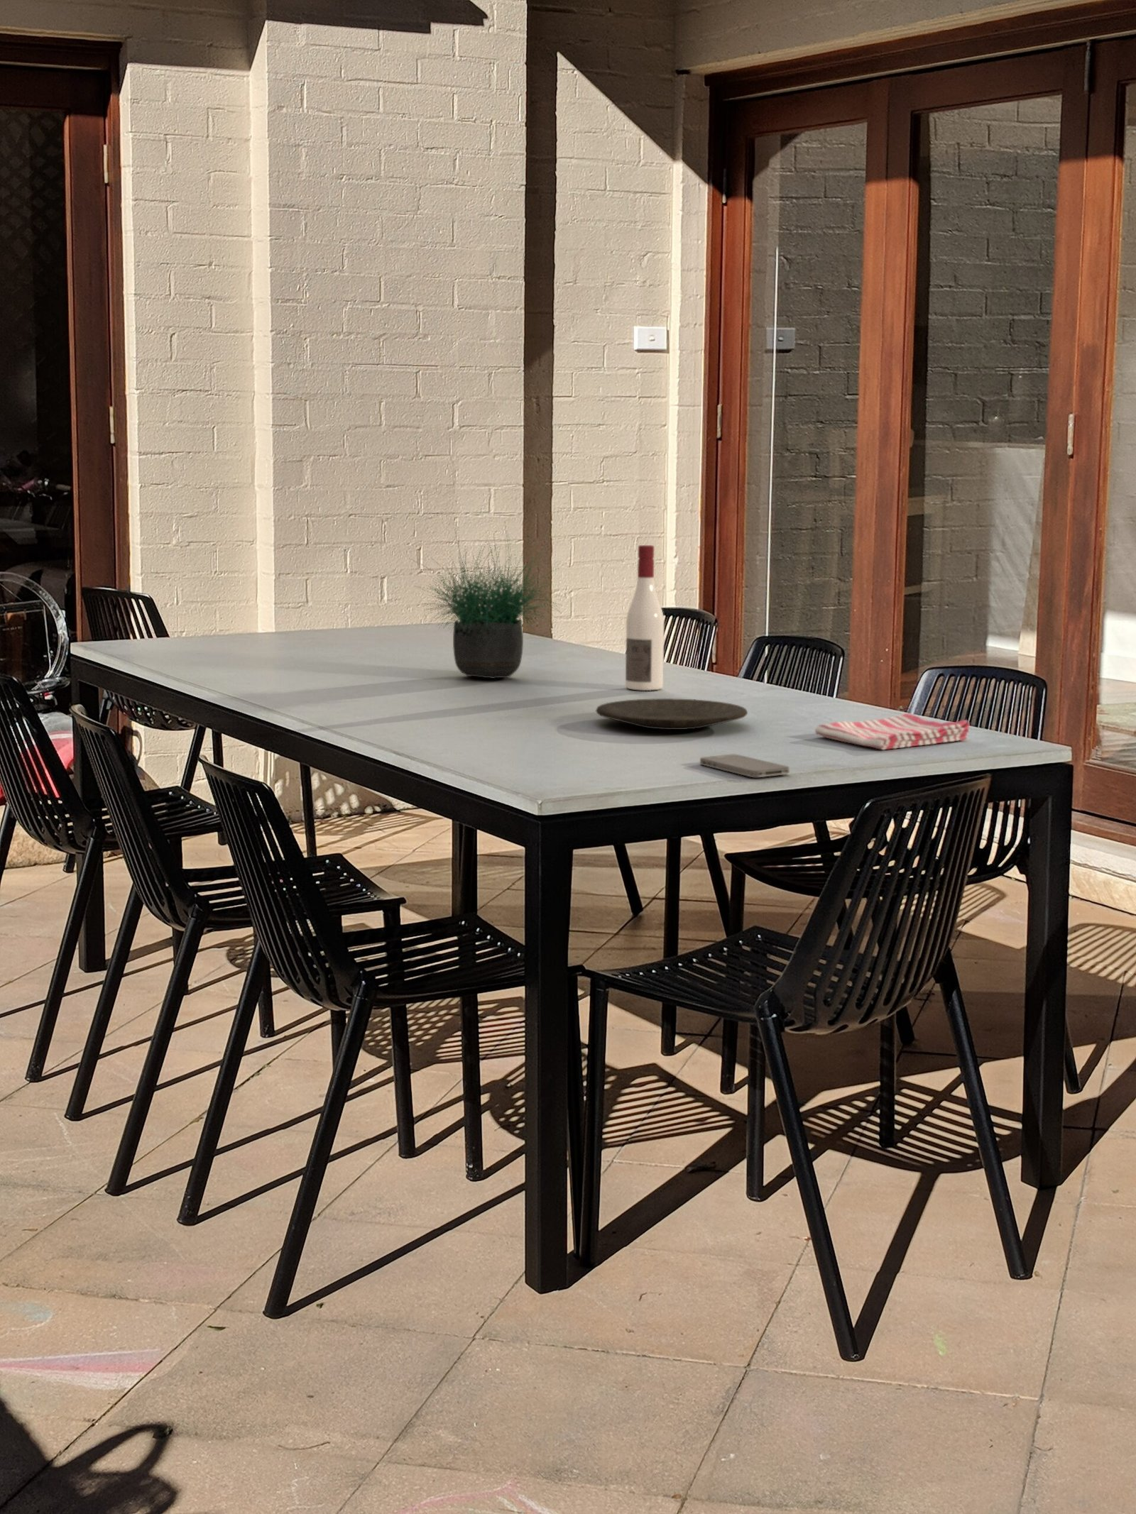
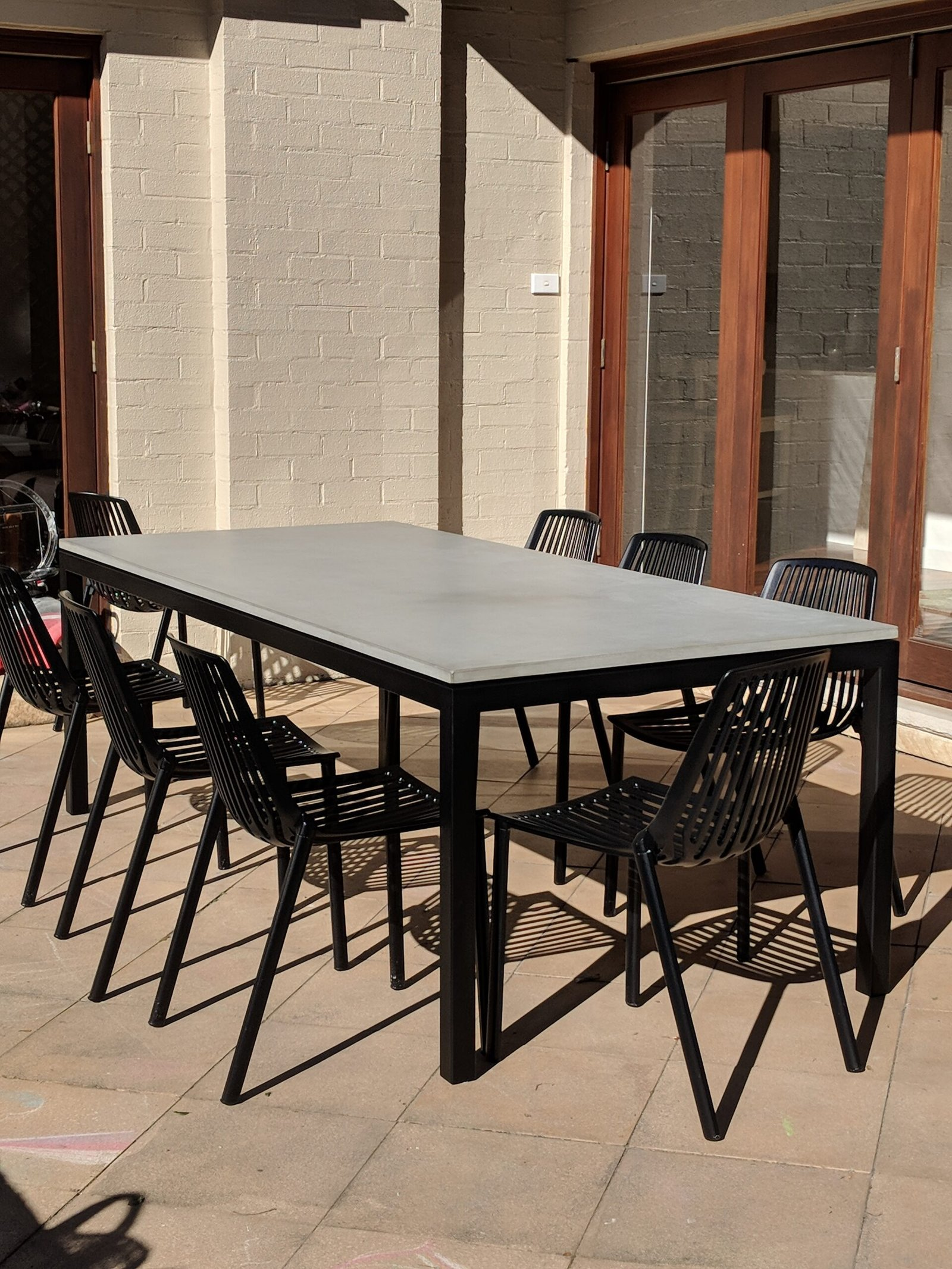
- smartphone (743, 765)
- plate (671, 716)
- potted plant (489, 597)
- alcohol (644, 617)
- dish towel (891, 729)
